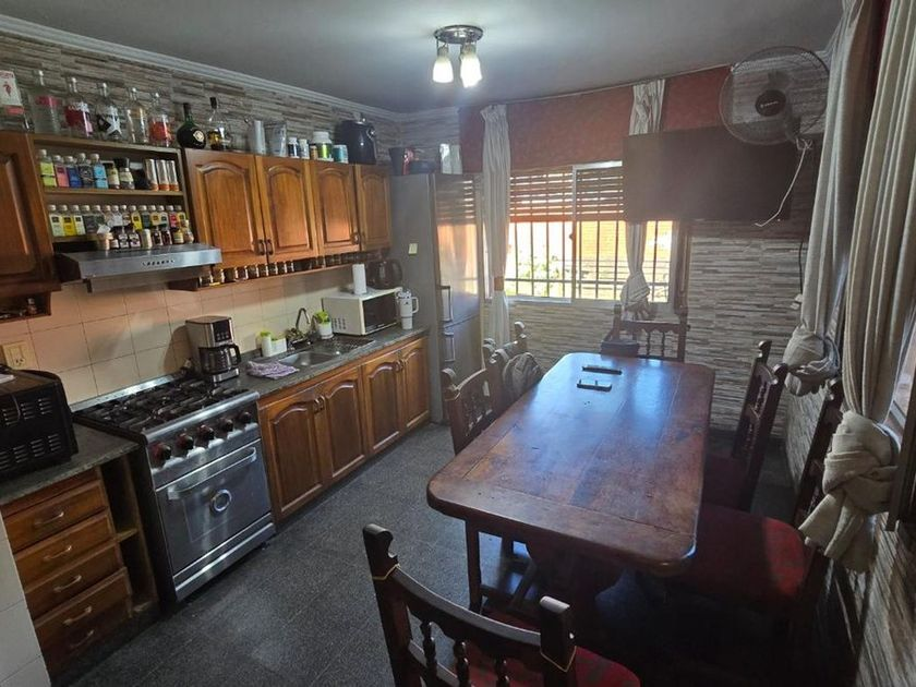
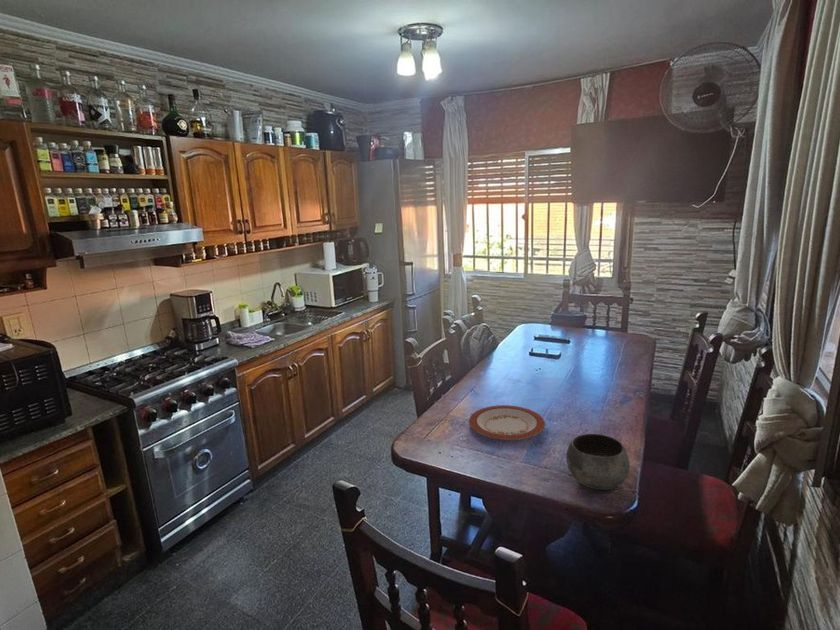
+ bowl (597, 463)
+ plate (506, 423)
